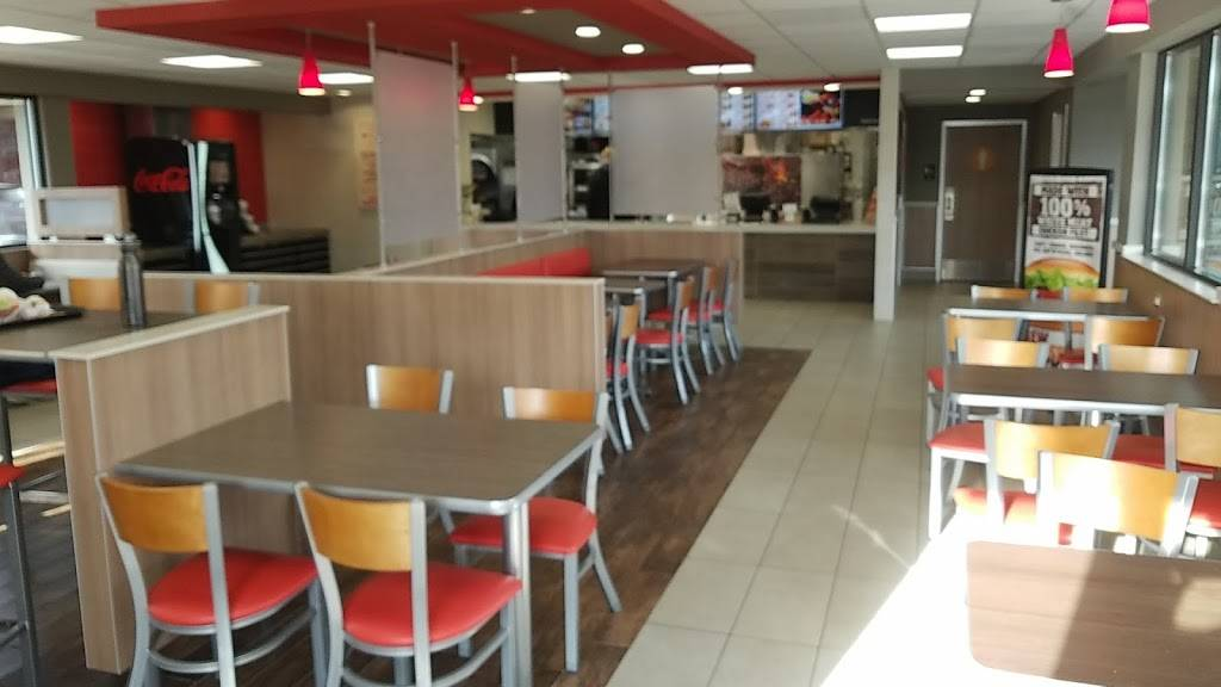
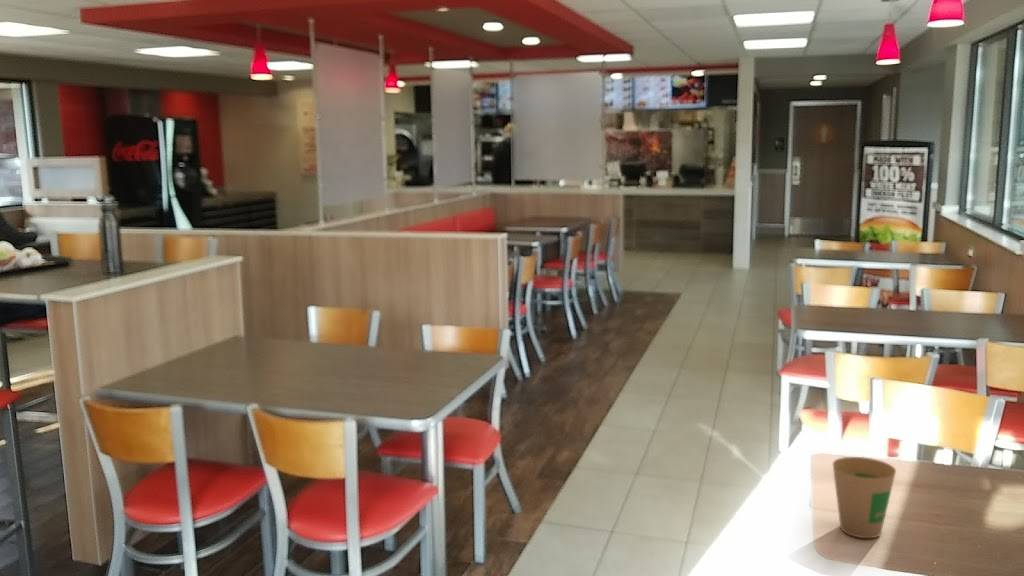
+ paper cup (862, 498)
